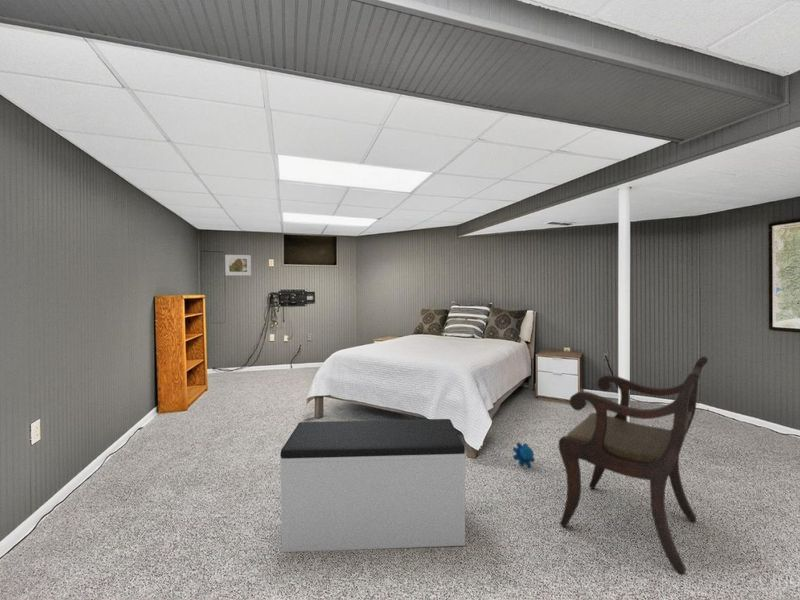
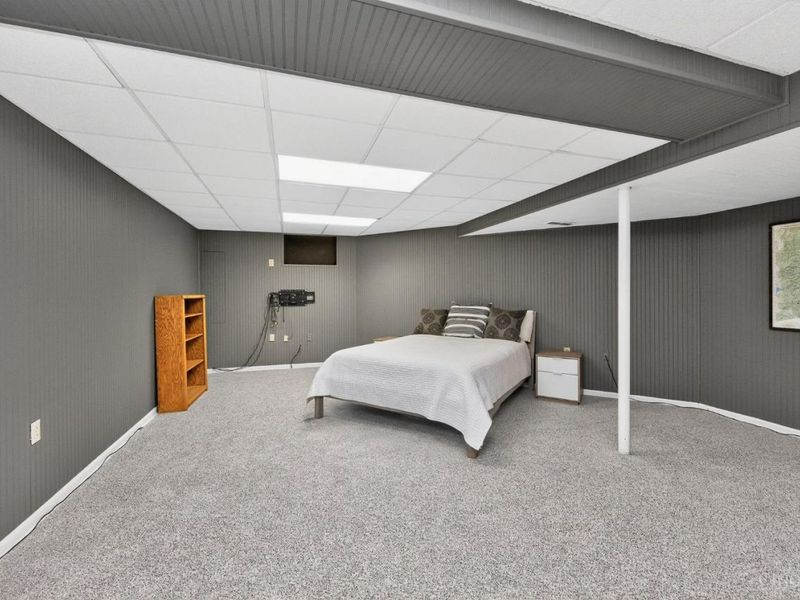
- armchair (633, 441)
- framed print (238, 265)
- bench (375, 477)
- plush toy (524, 455)
